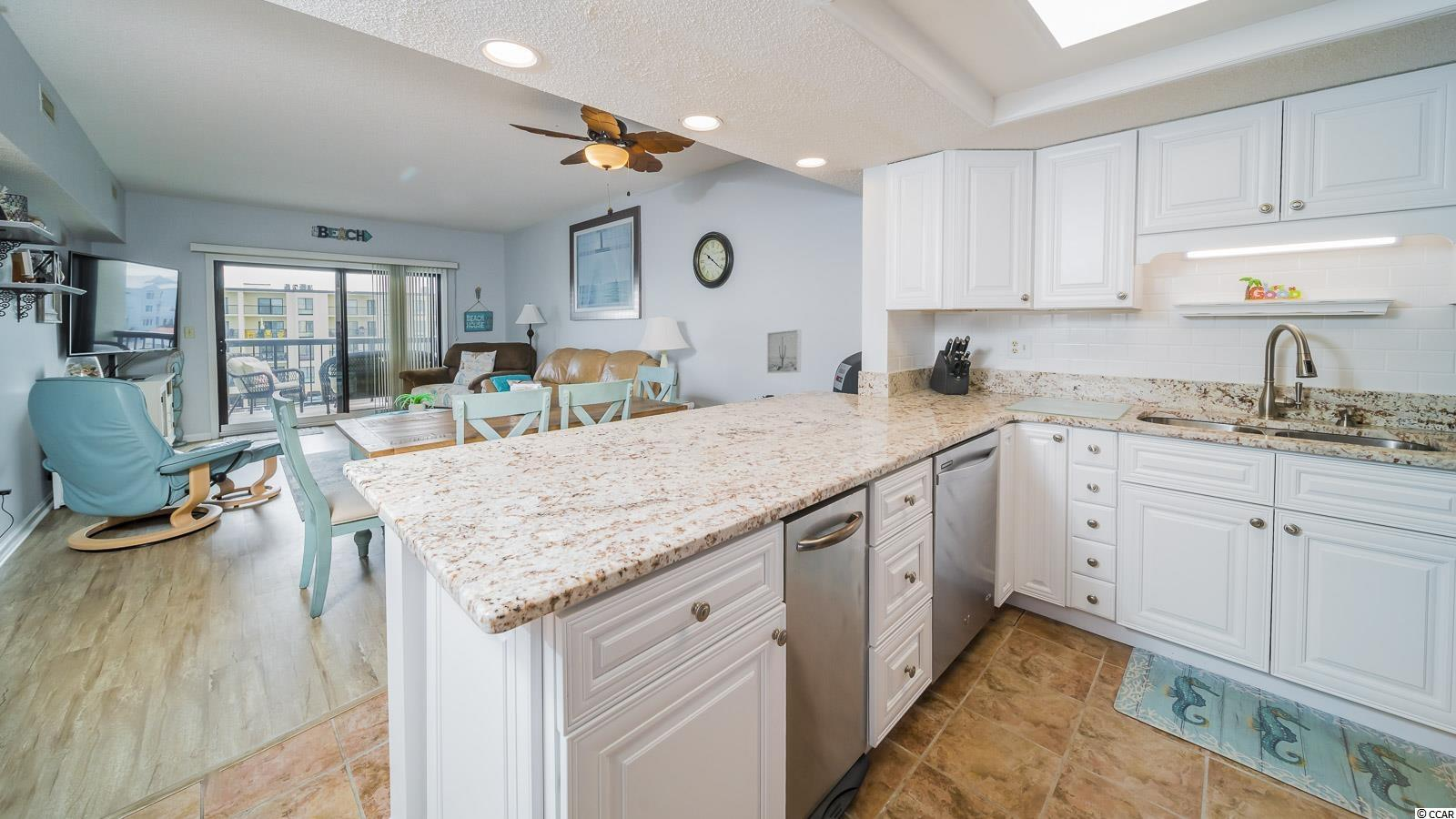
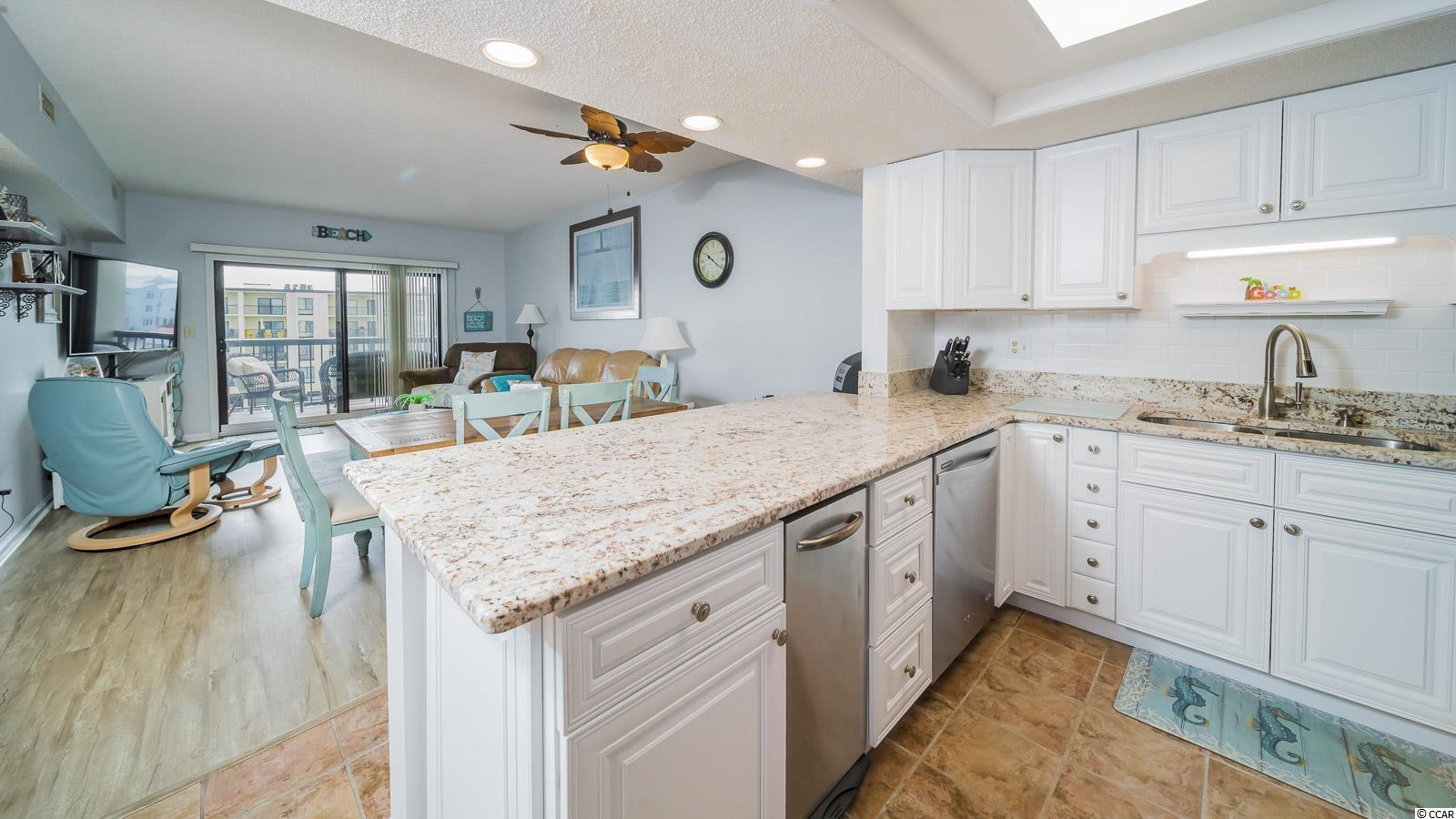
- wall art (784, 351)
